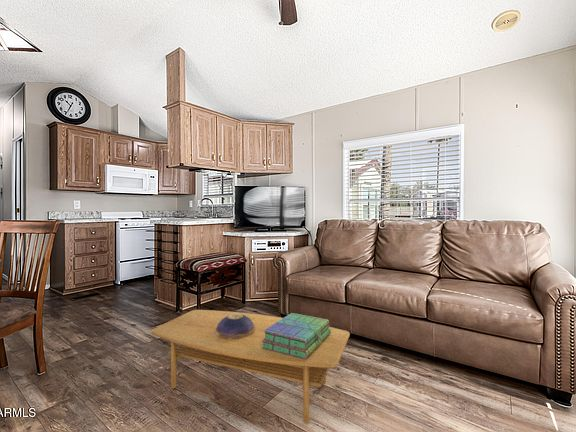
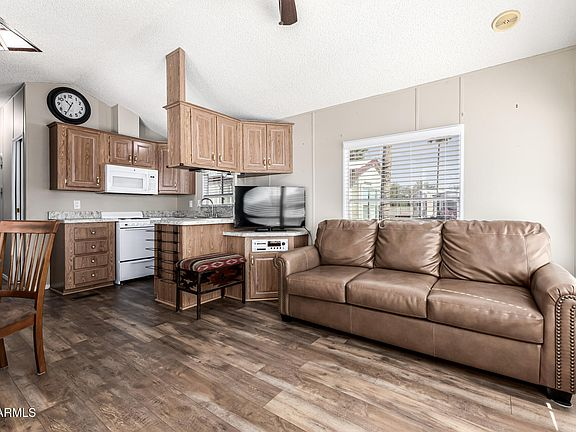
- stack of books (297, 332)
- decorative bowl (235, 322)
- coffee table (249, 358)
